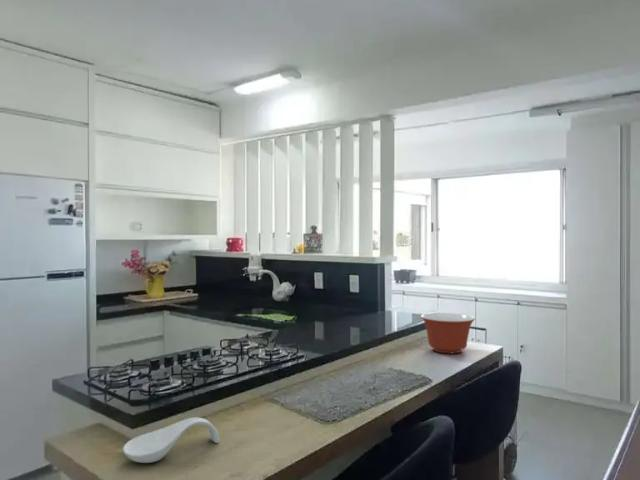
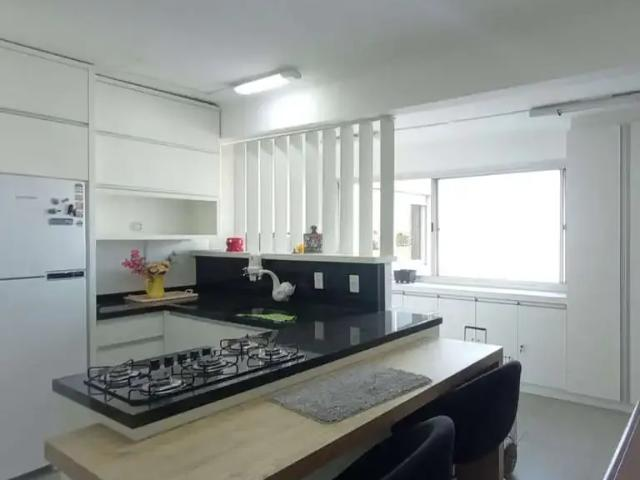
- mixing bowl (447, 333)
- spoon rest (172, 437)
